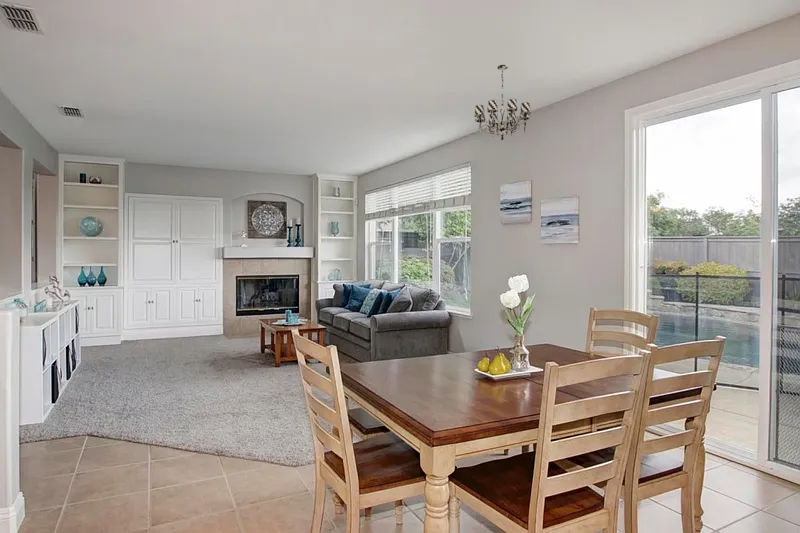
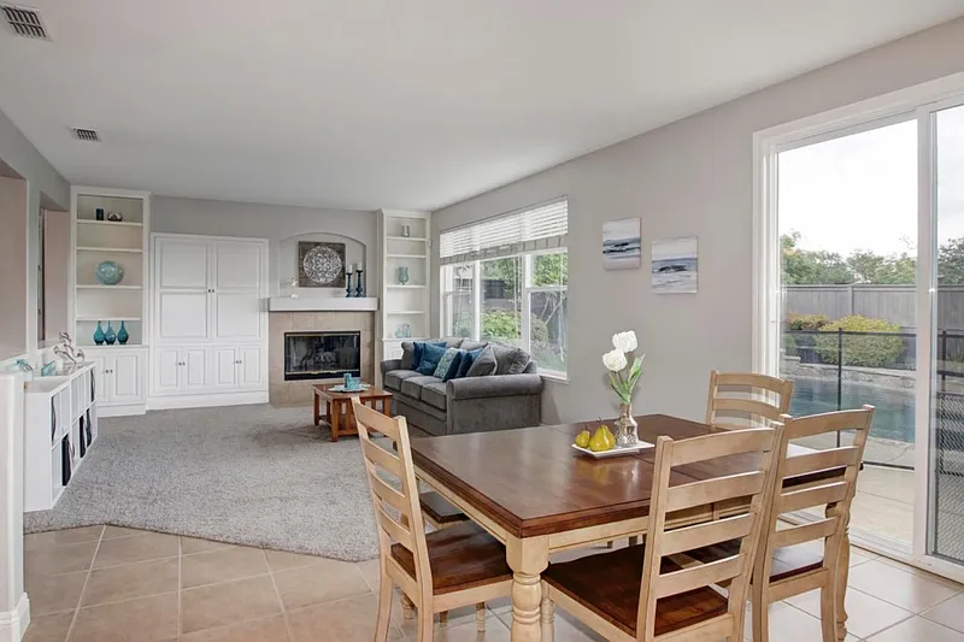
- chandelier (502, 103)
